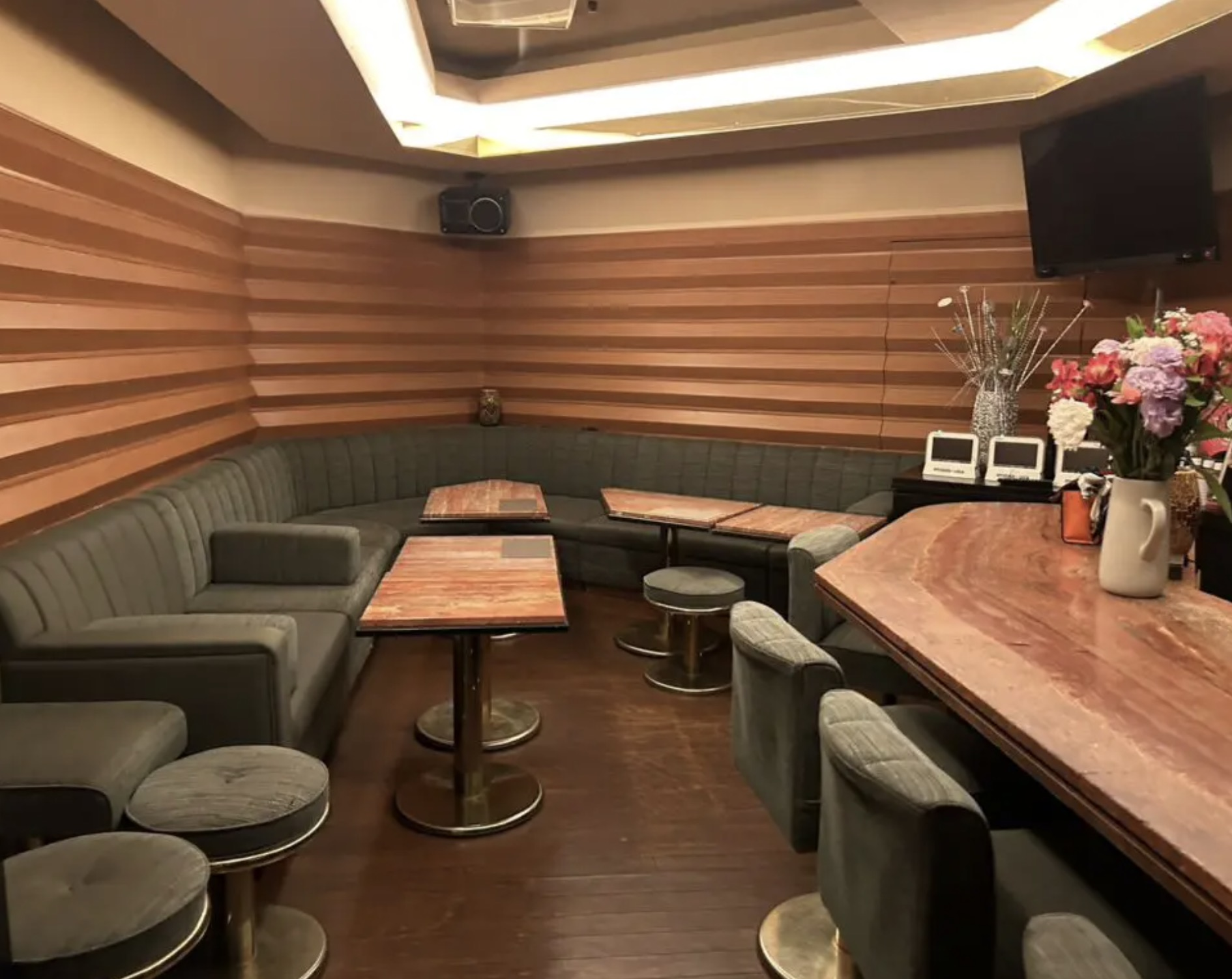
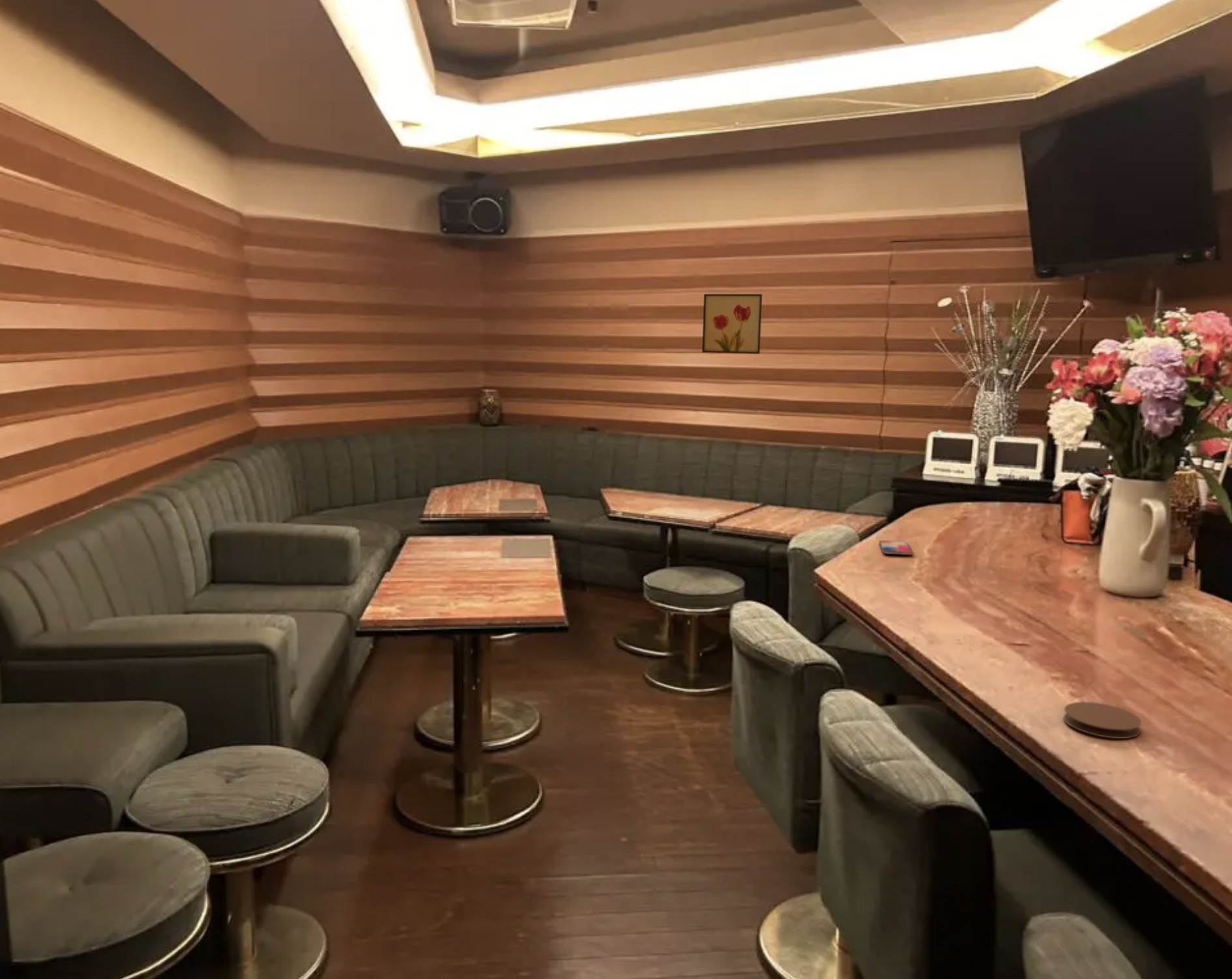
+ smartphone (895, 547)
+ coaster (1102, 720)
+ wall art (732, 323)
